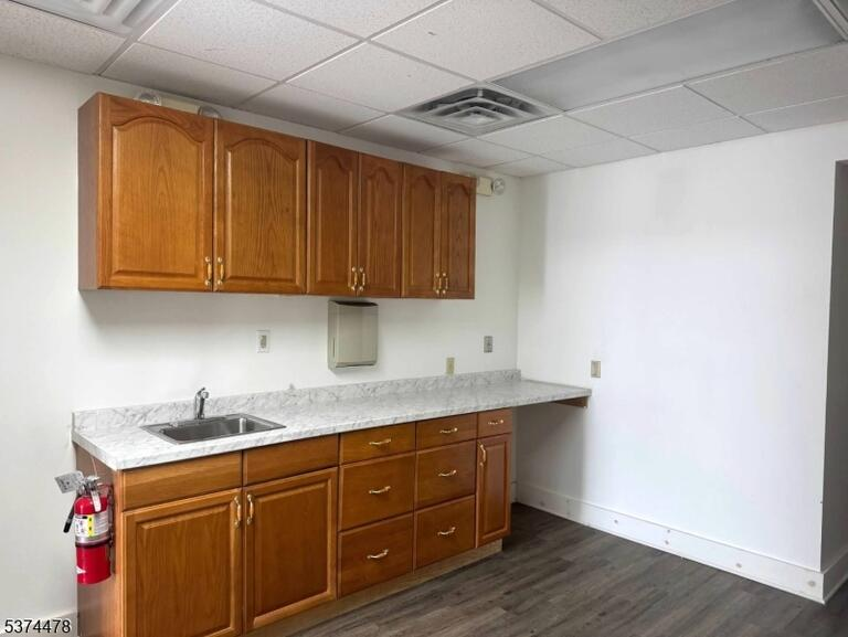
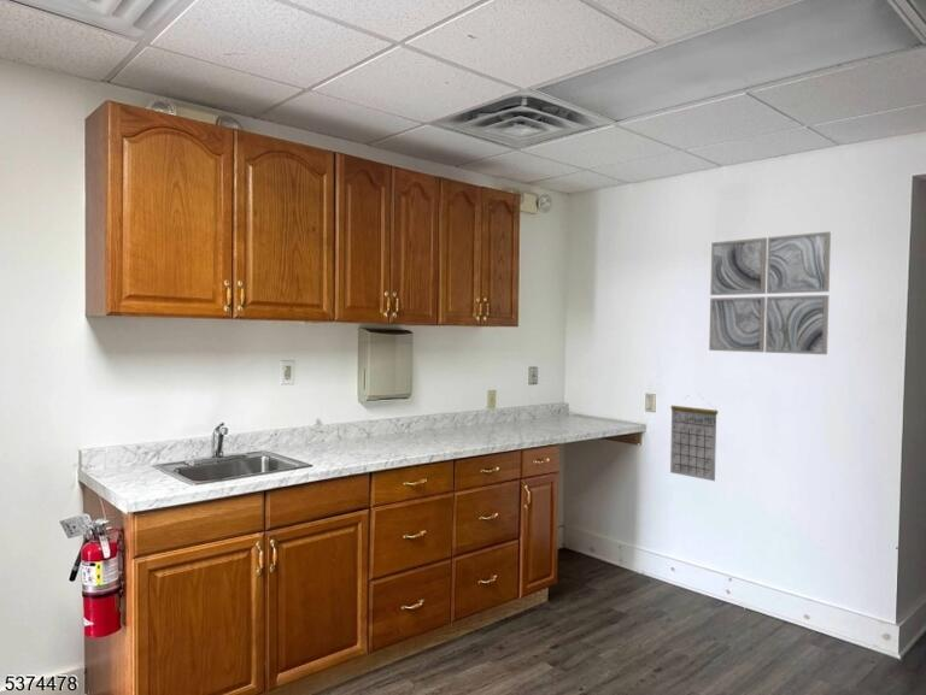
+ calendar (693, 434)
+ wall art (764, 293)
